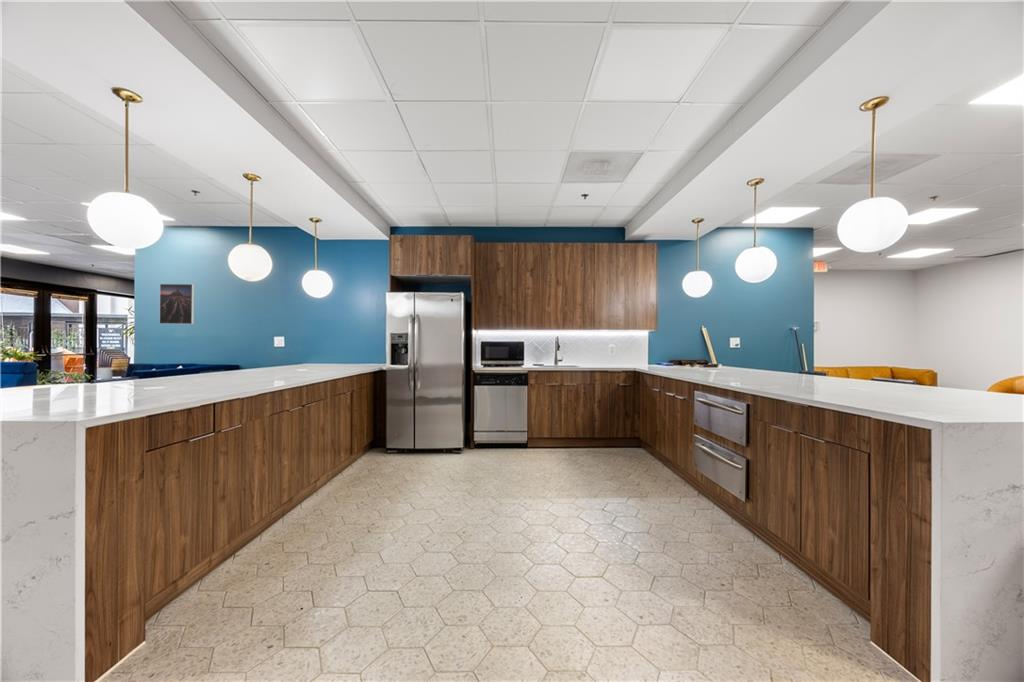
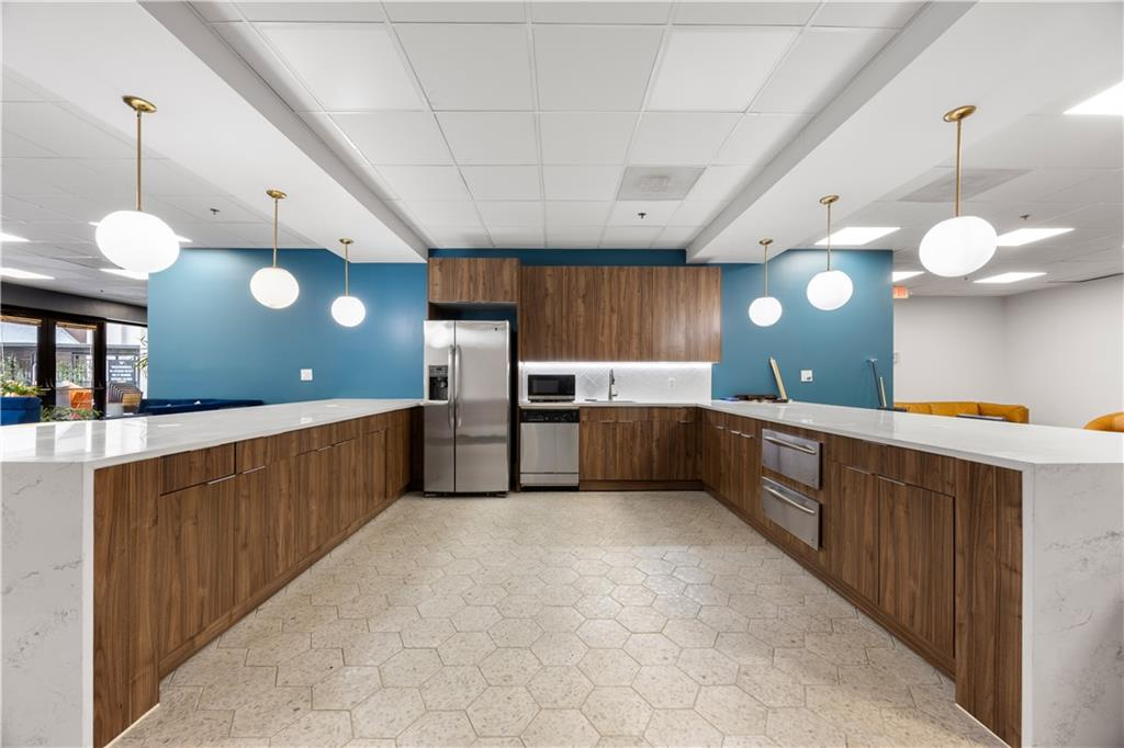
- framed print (176, 304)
